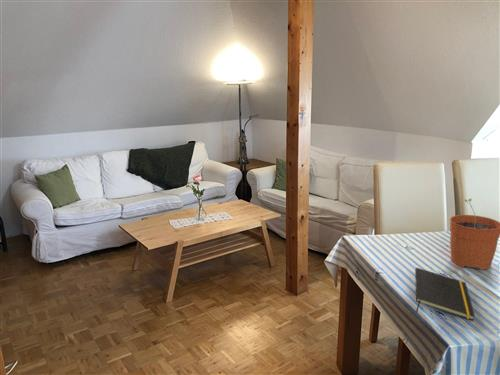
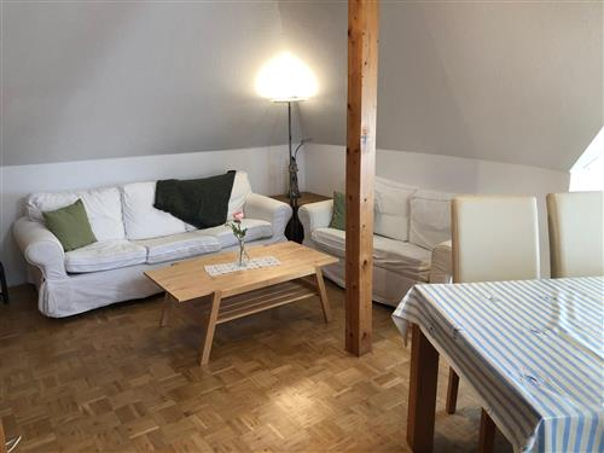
- notepad (442, 291)
- plant pot (474, 232)
